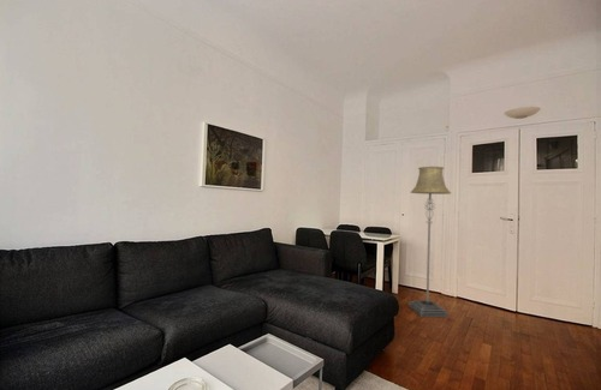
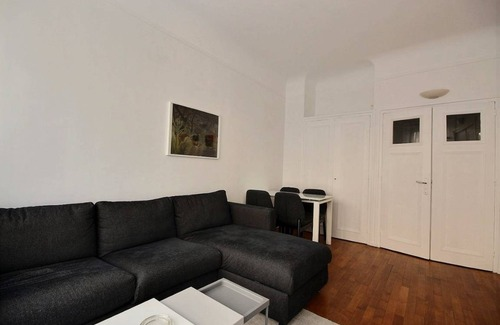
- floor lamp (429, 239)
